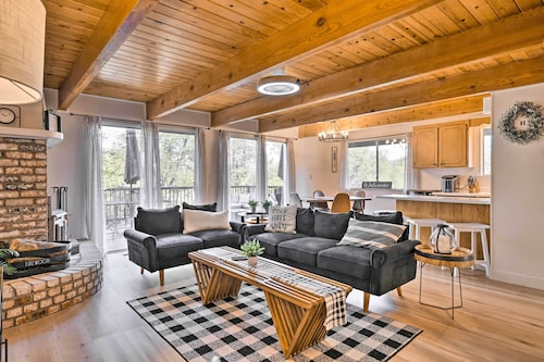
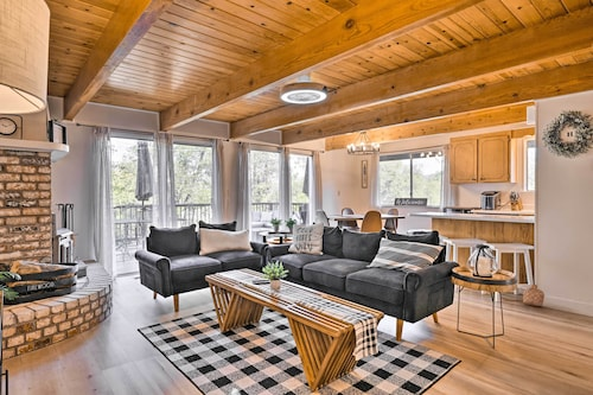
+ basket (533, 294)
